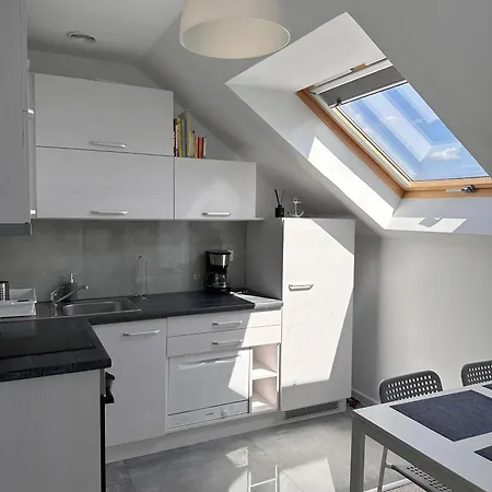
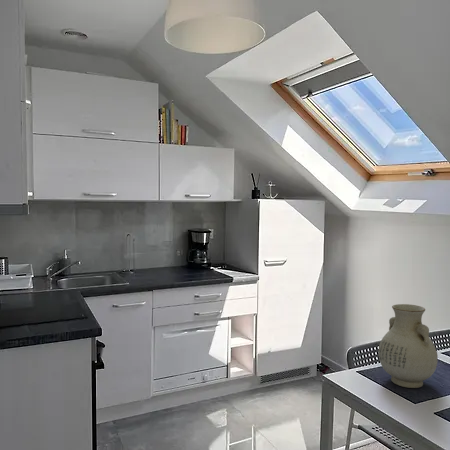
+ vase (407, 344)
